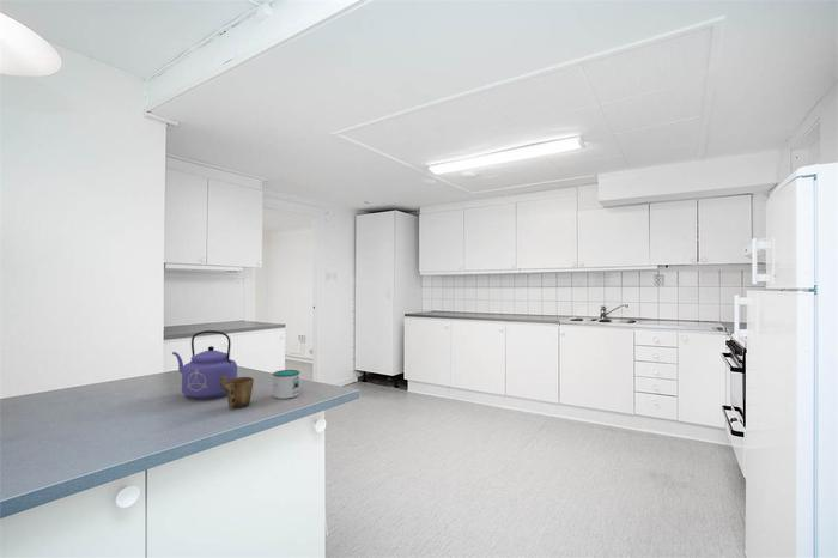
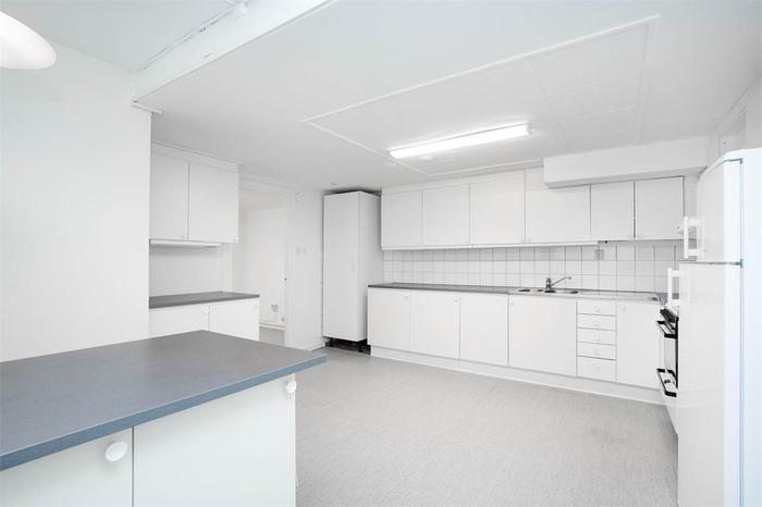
- mug (235, 389)
- kettle (202, 362)
- mug (287, 382)
